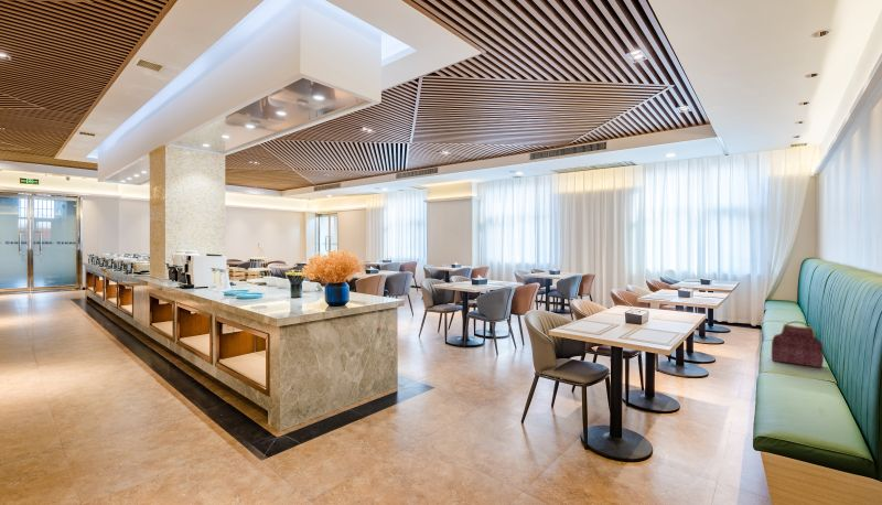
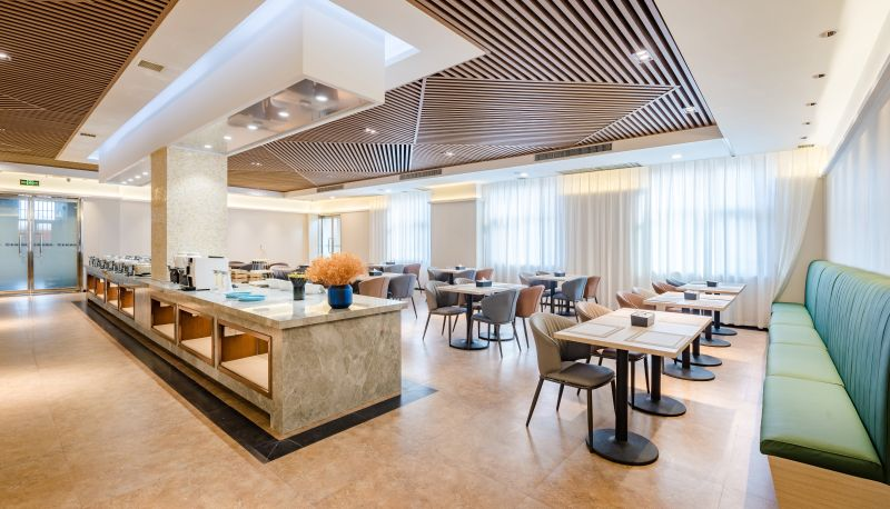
- handbag (796, 342)
